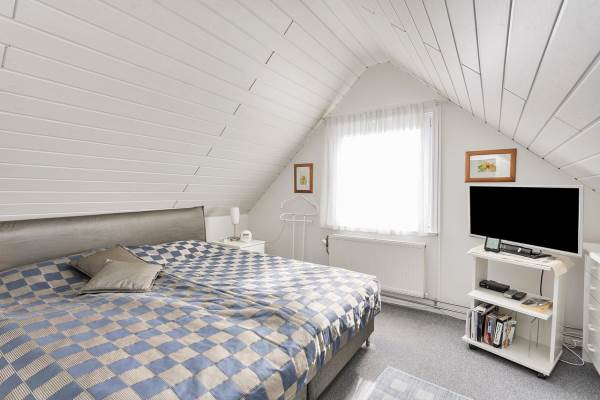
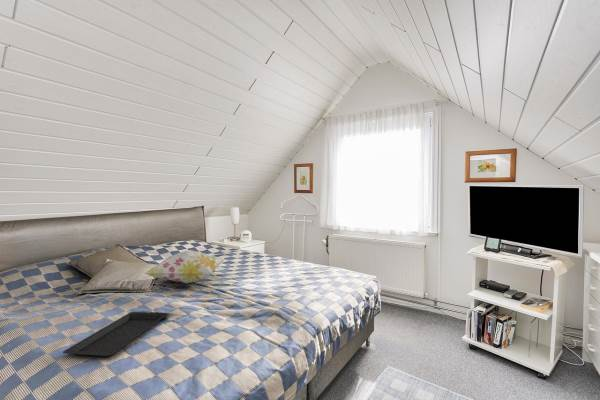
+ decorative pillow (188, 266)
+ serving tray (122, 332)
